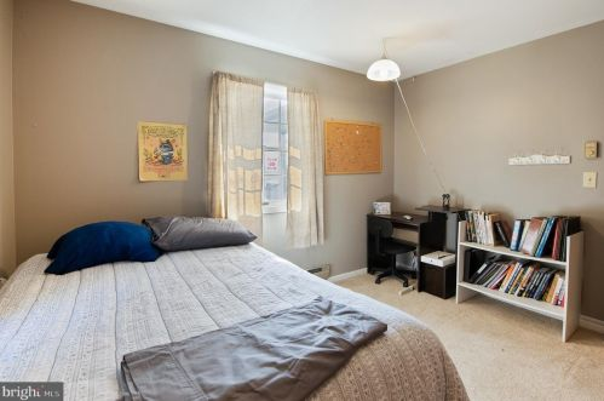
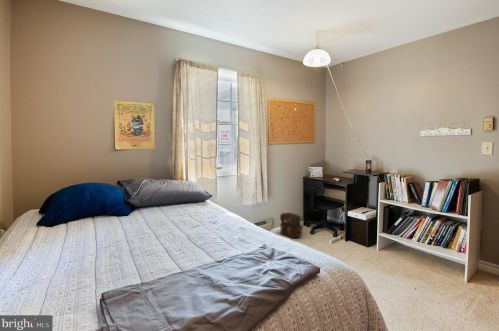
+ backpack (291, 224)
